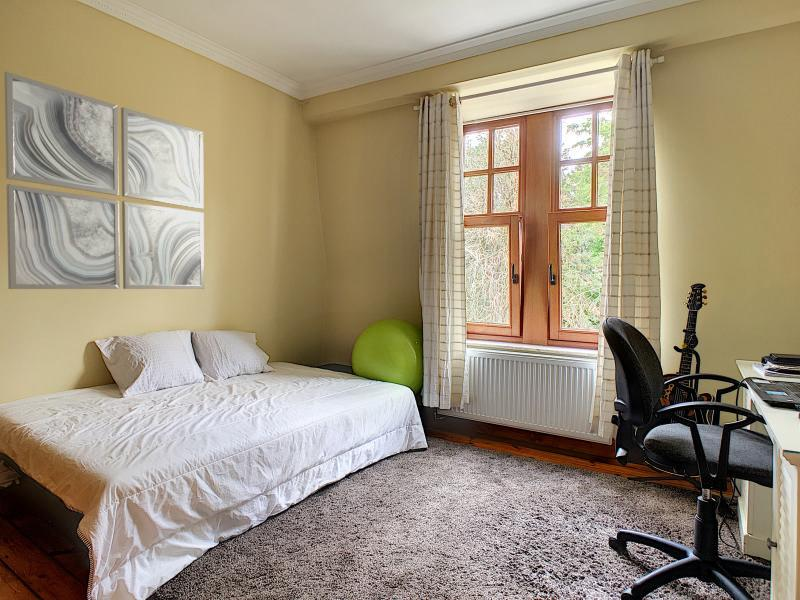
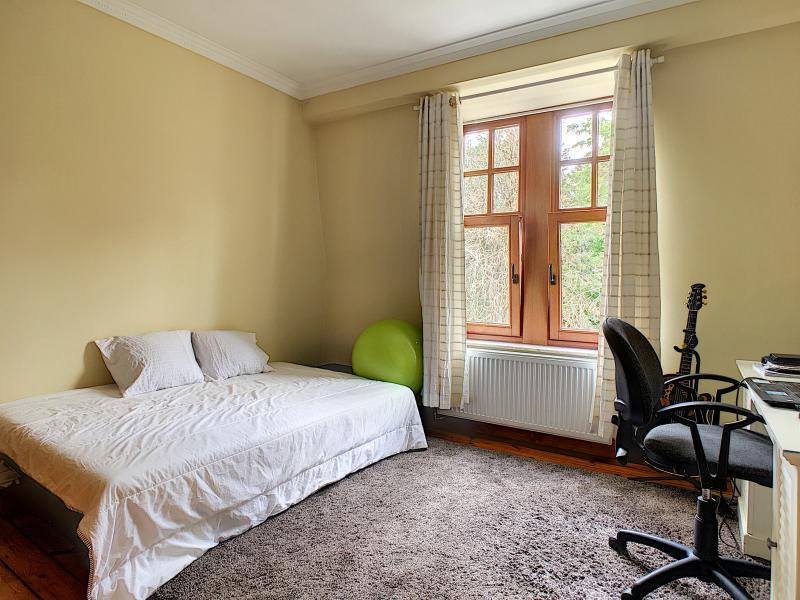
- wall art (118, 200)
